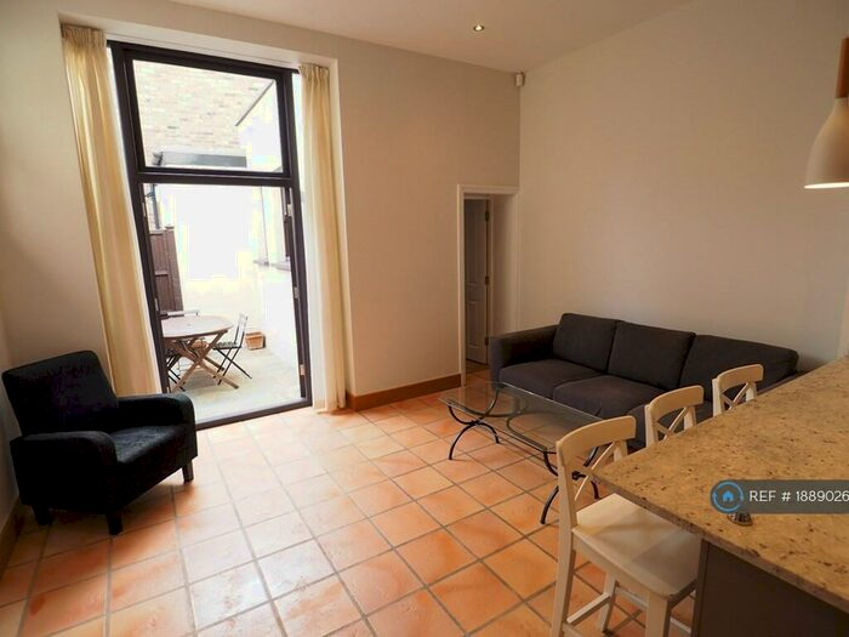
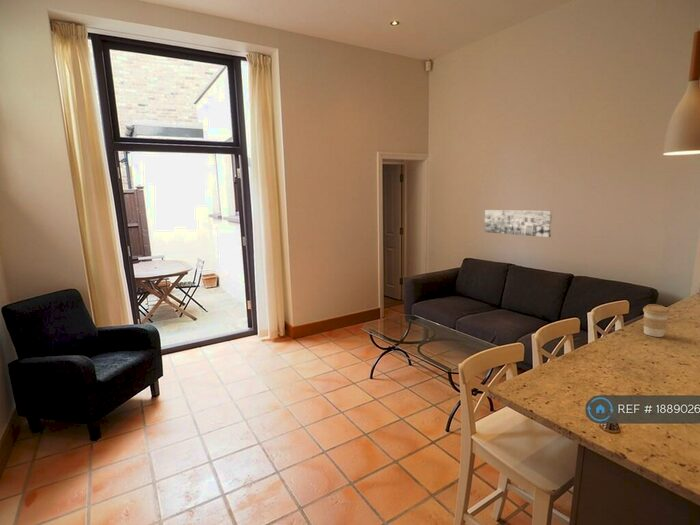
+ wall art (515, 222)
+ coffee cup (655, 320)
